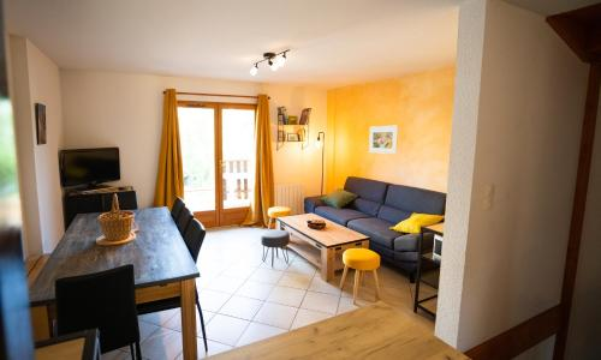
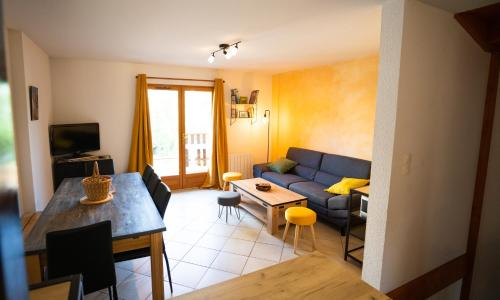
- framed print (382, 139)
